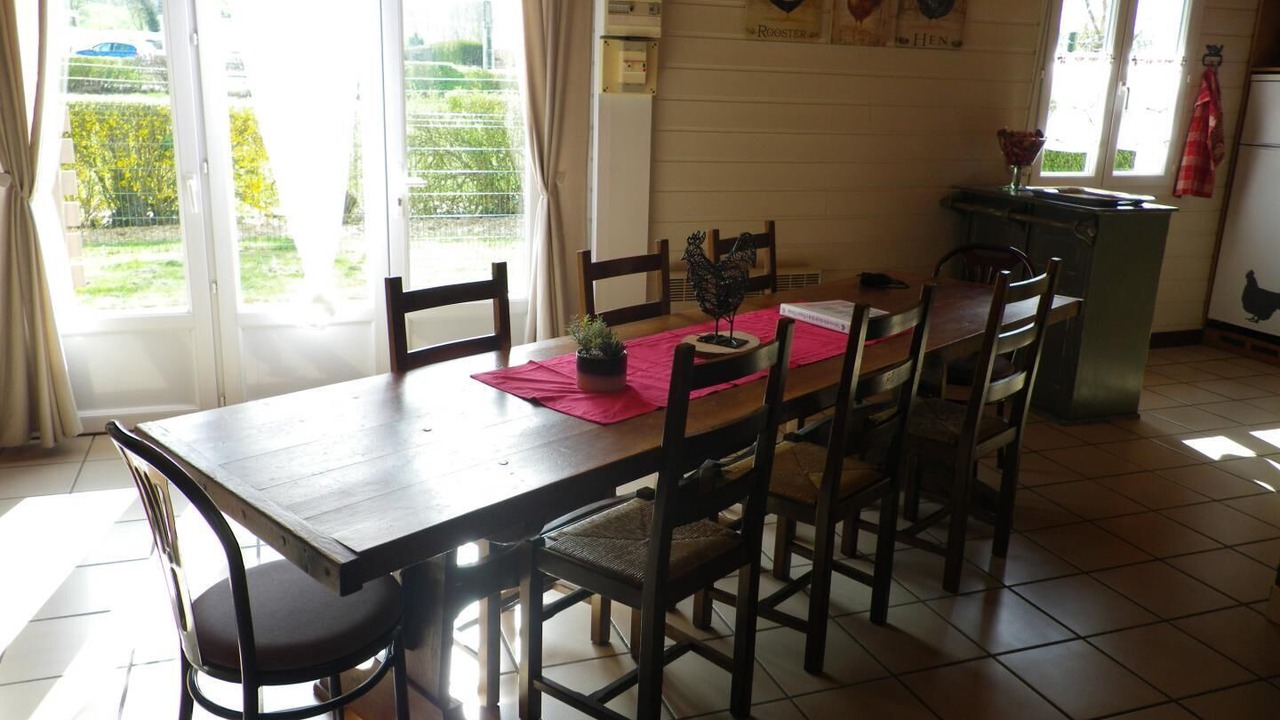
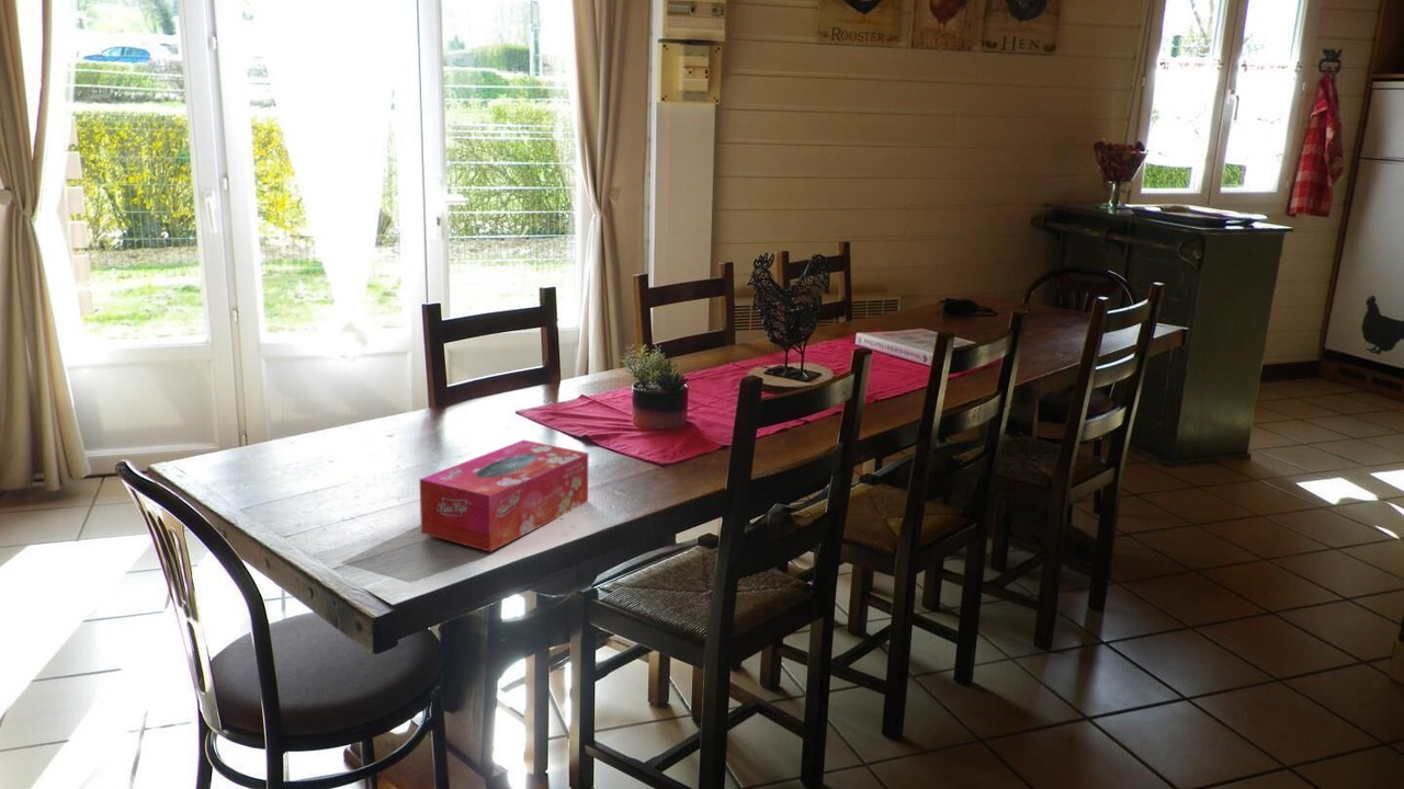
+ tissue box (508, 491)
